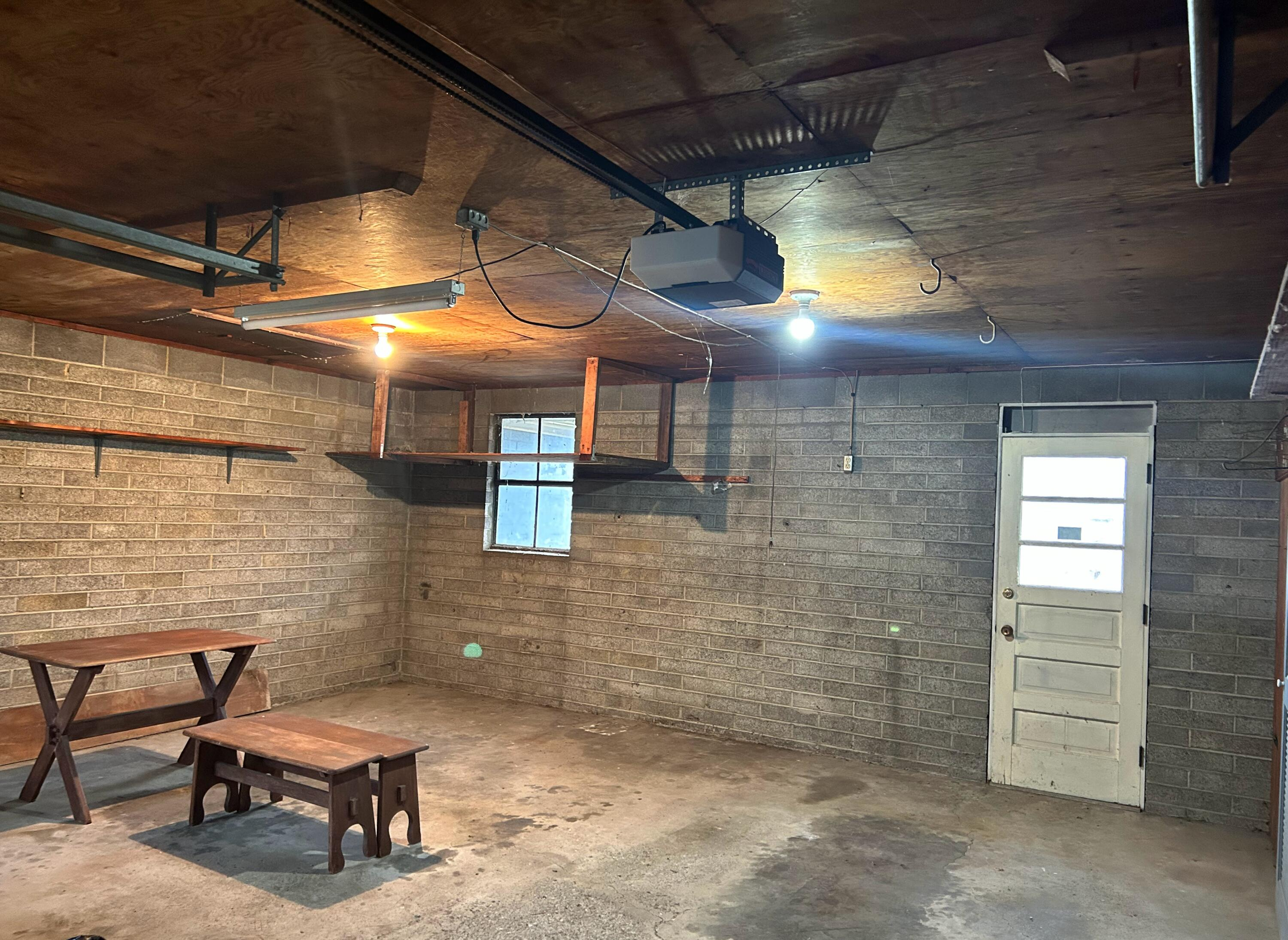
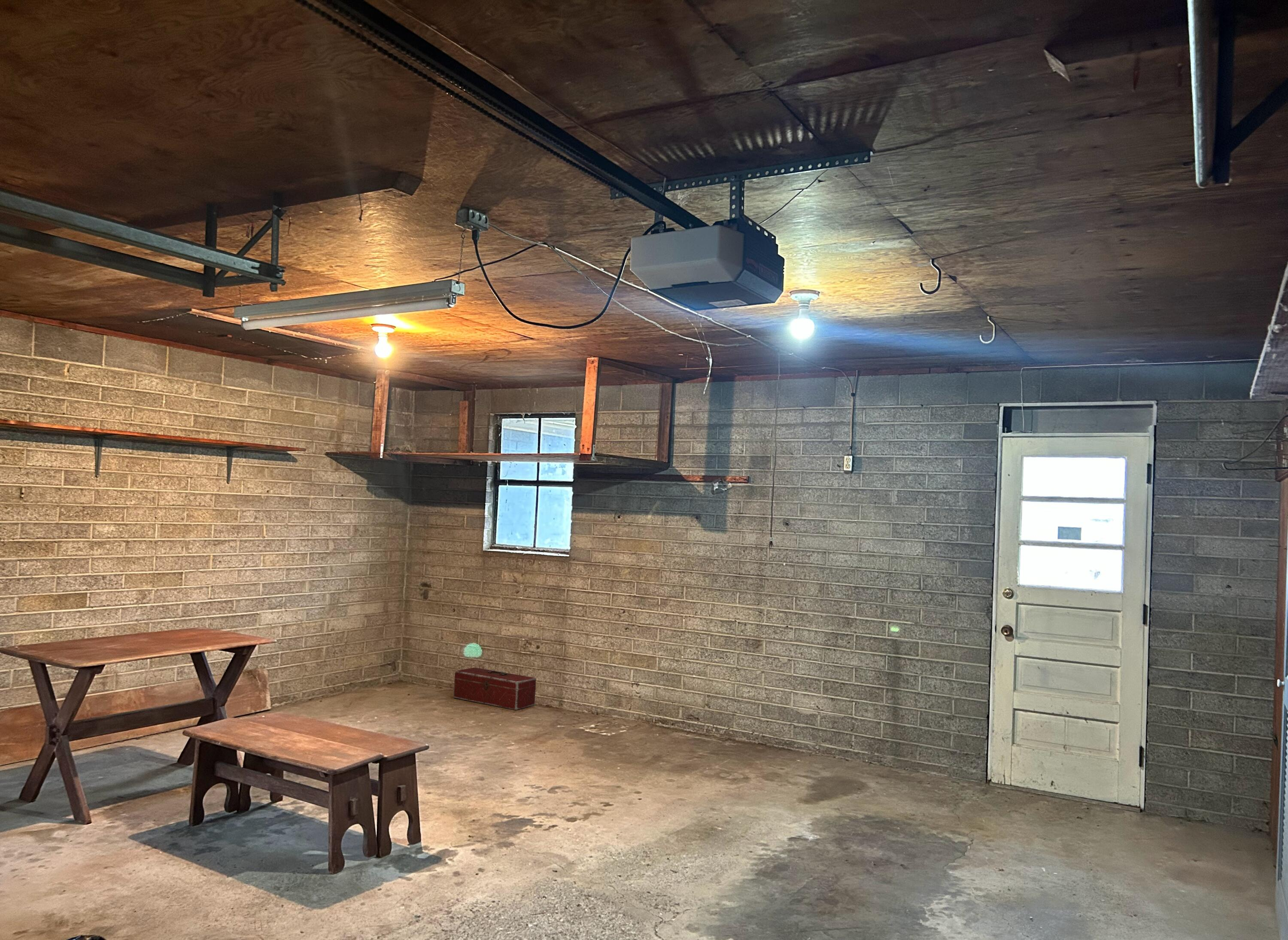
+ toolbox (494, 687)
